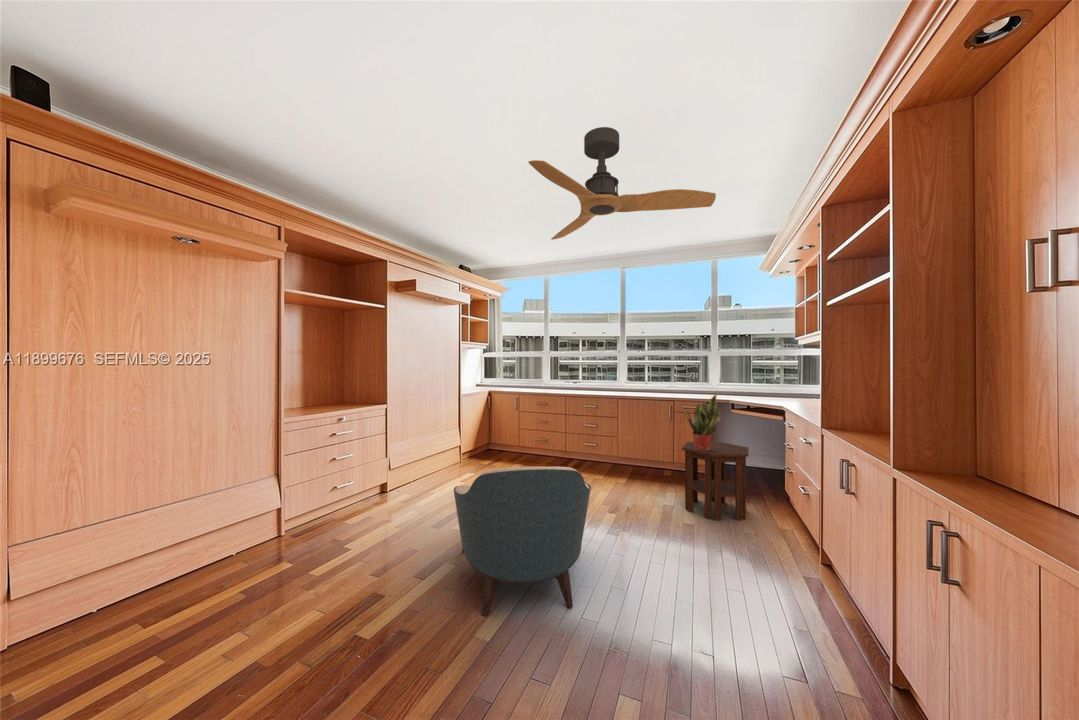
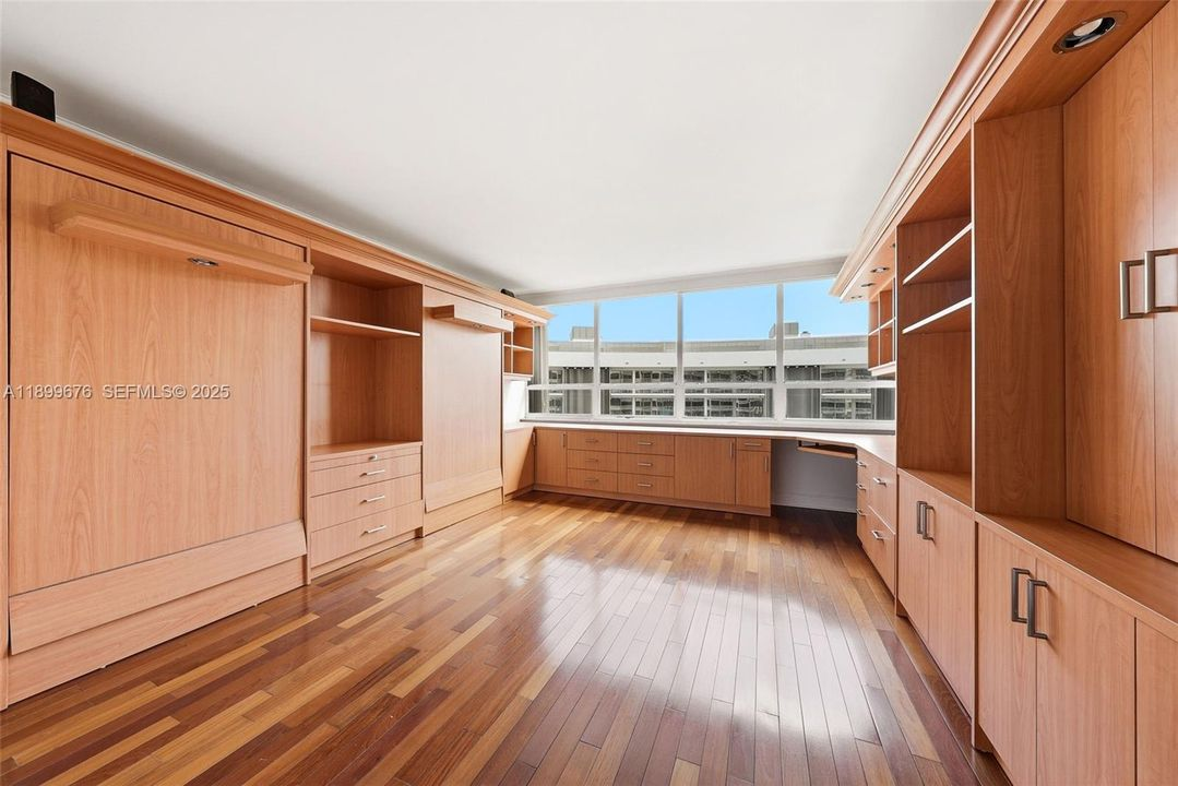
- ceiling fan (616, 178)
- side table (715, 478)
- potted plant (702, 419)
- armchair (522, 512)
